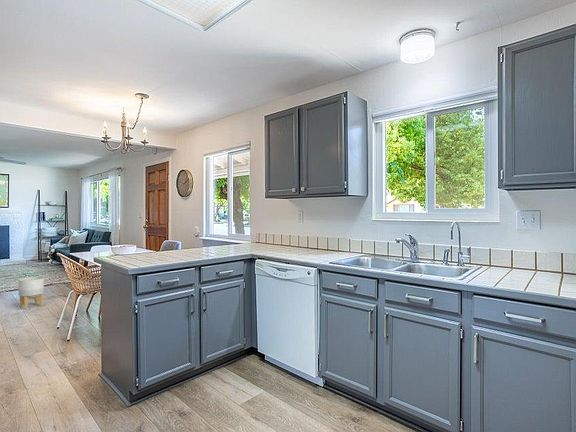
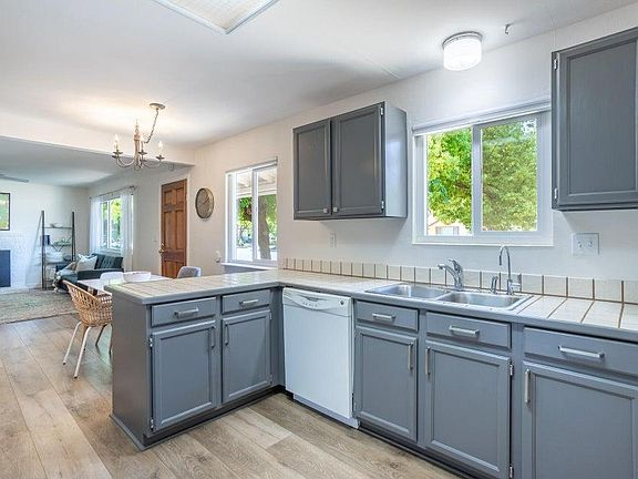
- planter (31, 292)
